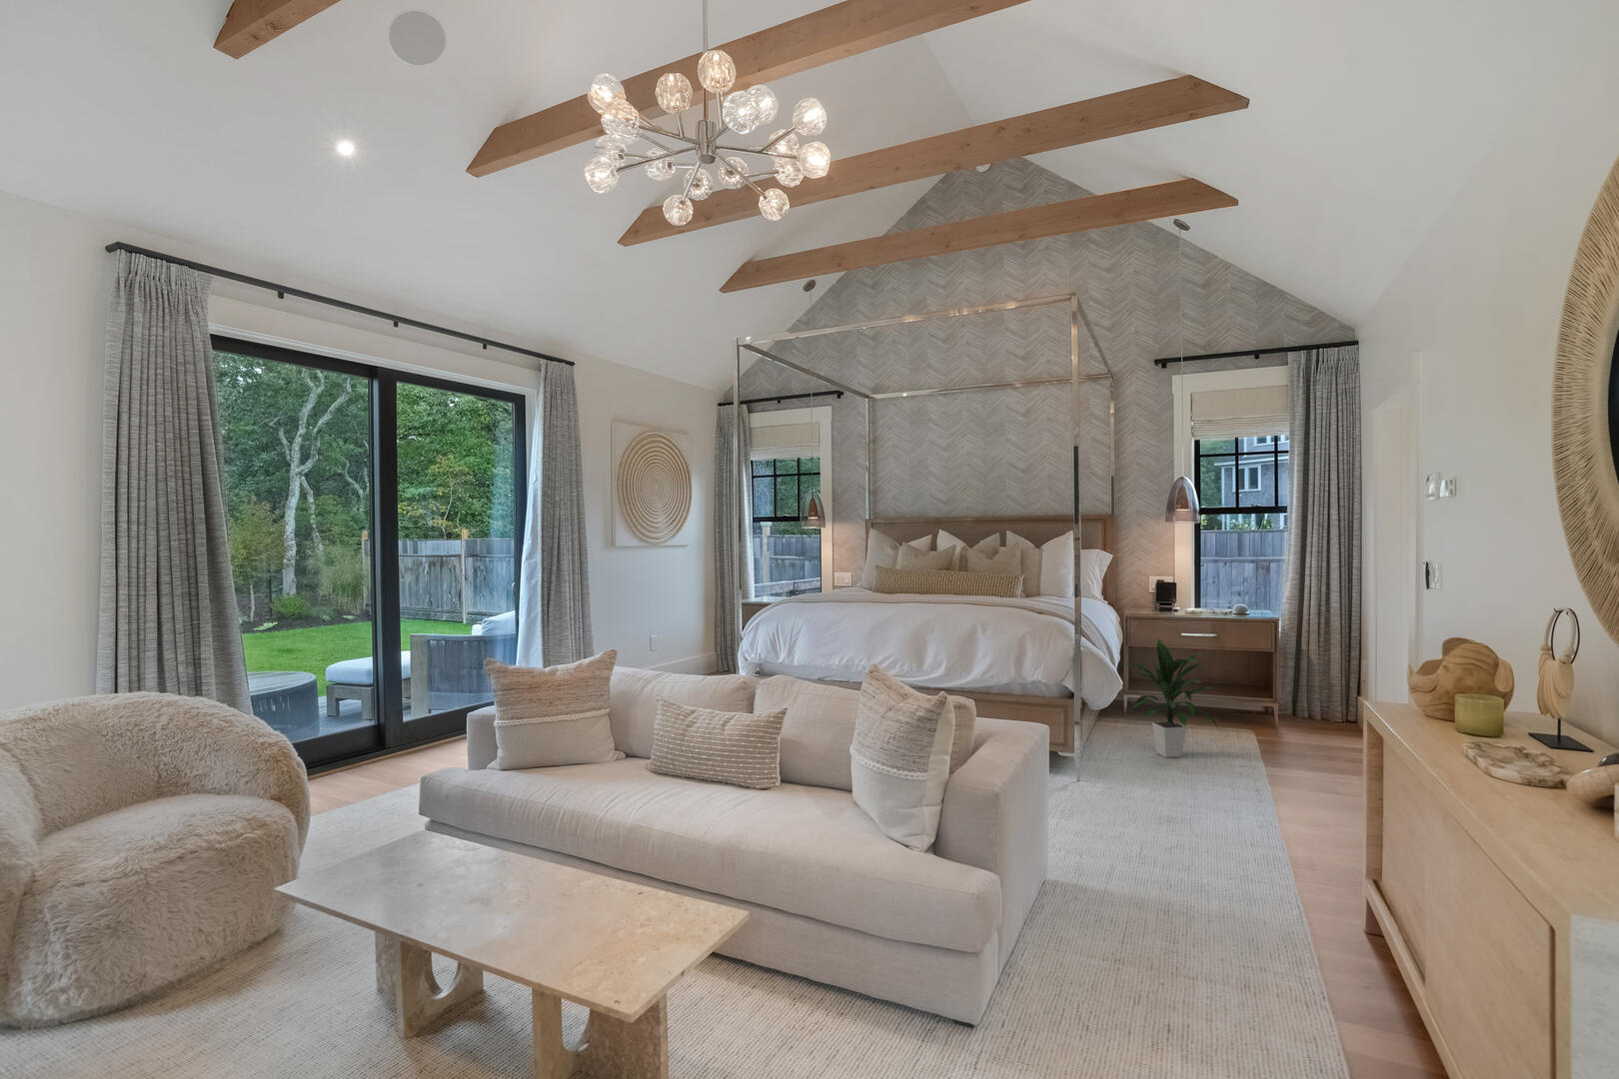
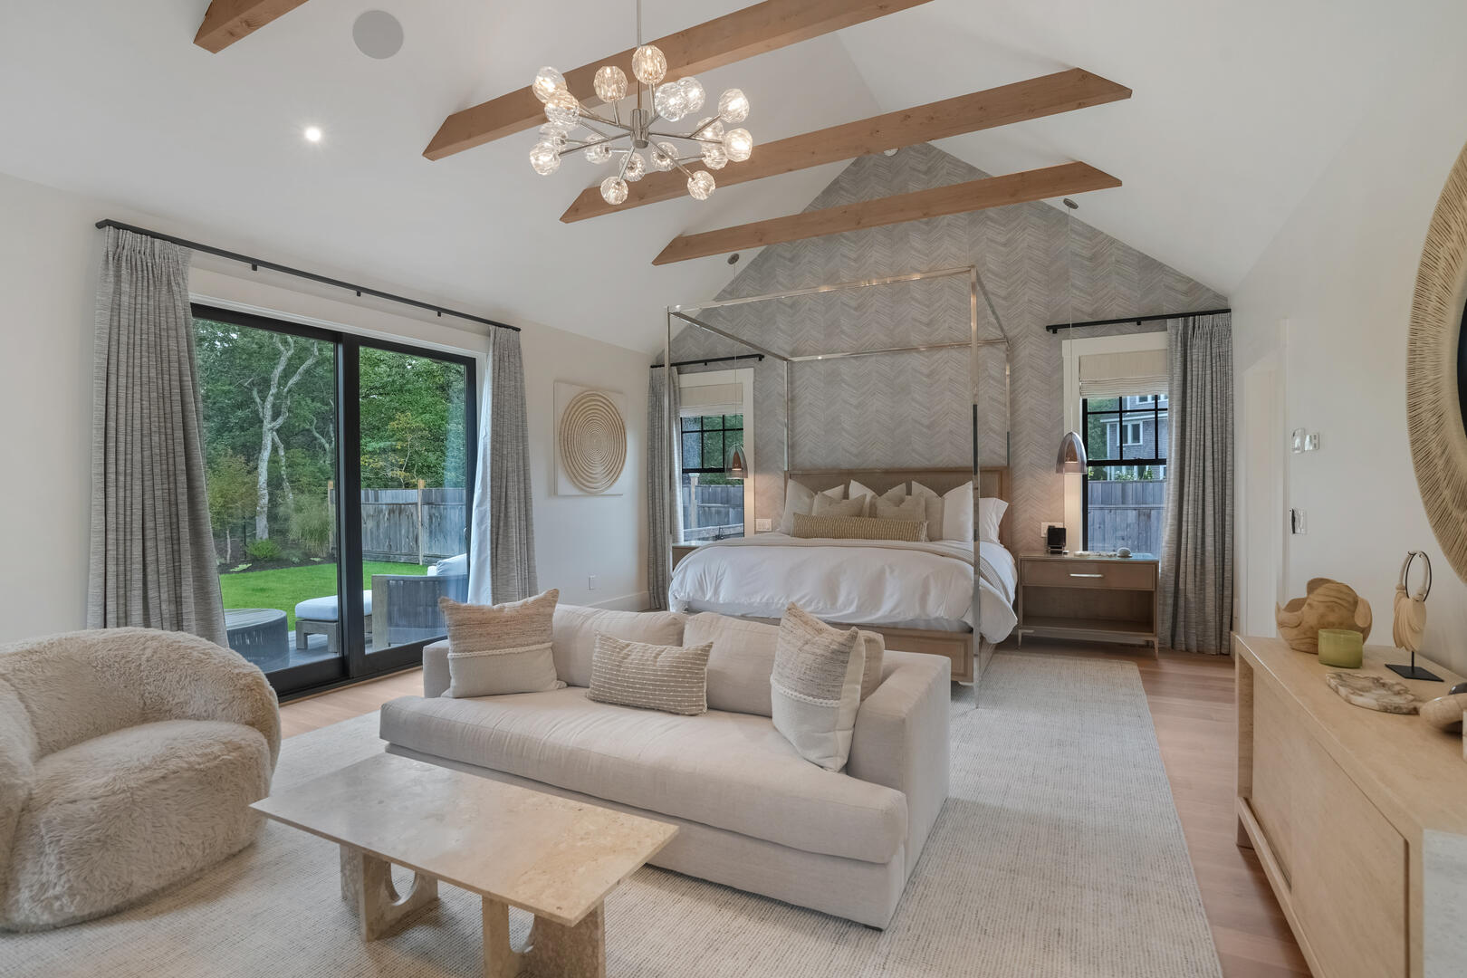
- indoor plant (1173, 698)
